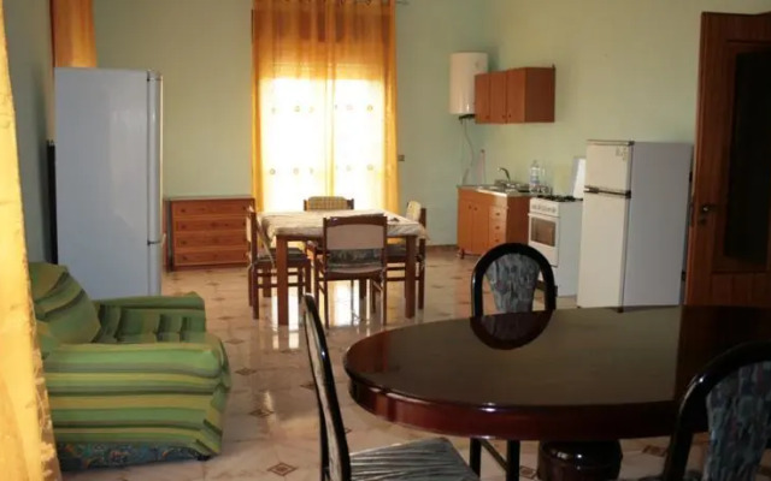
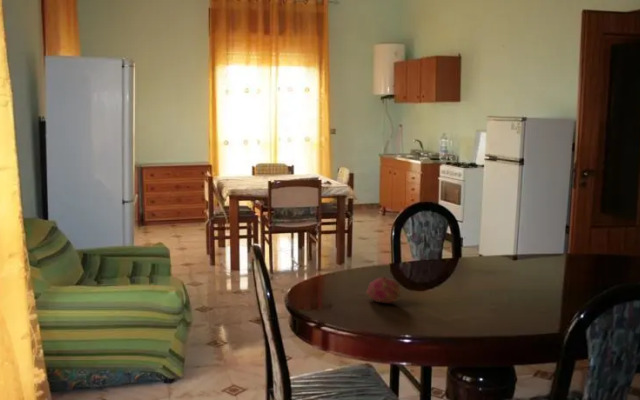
+ fruit (383, 289)
